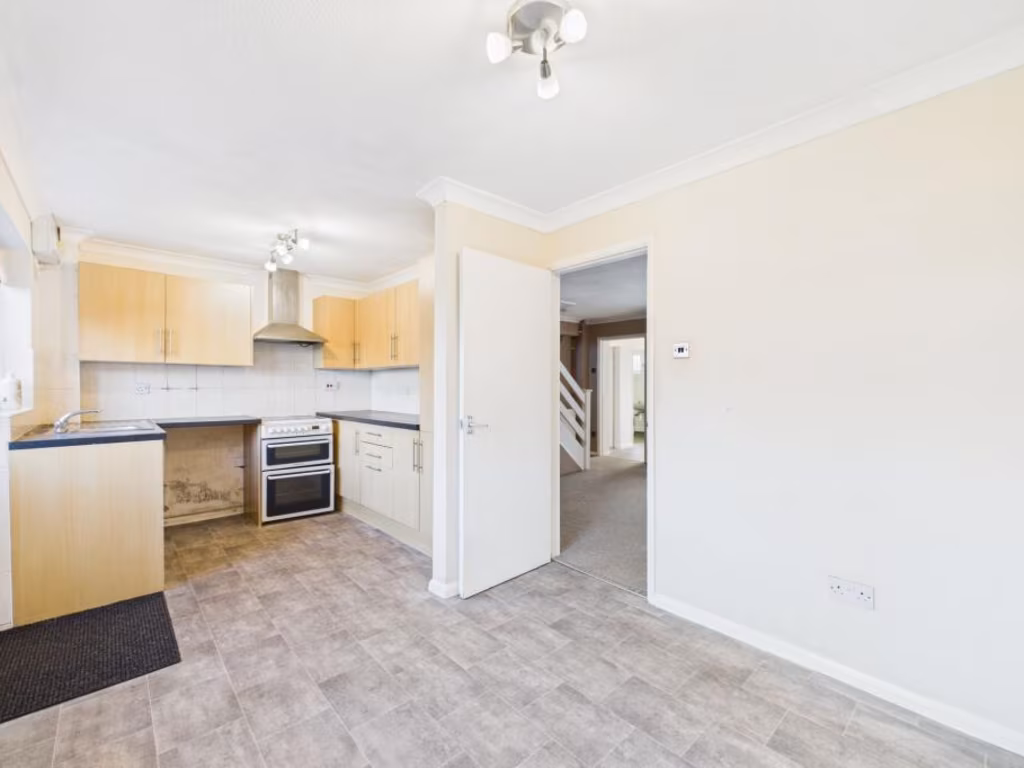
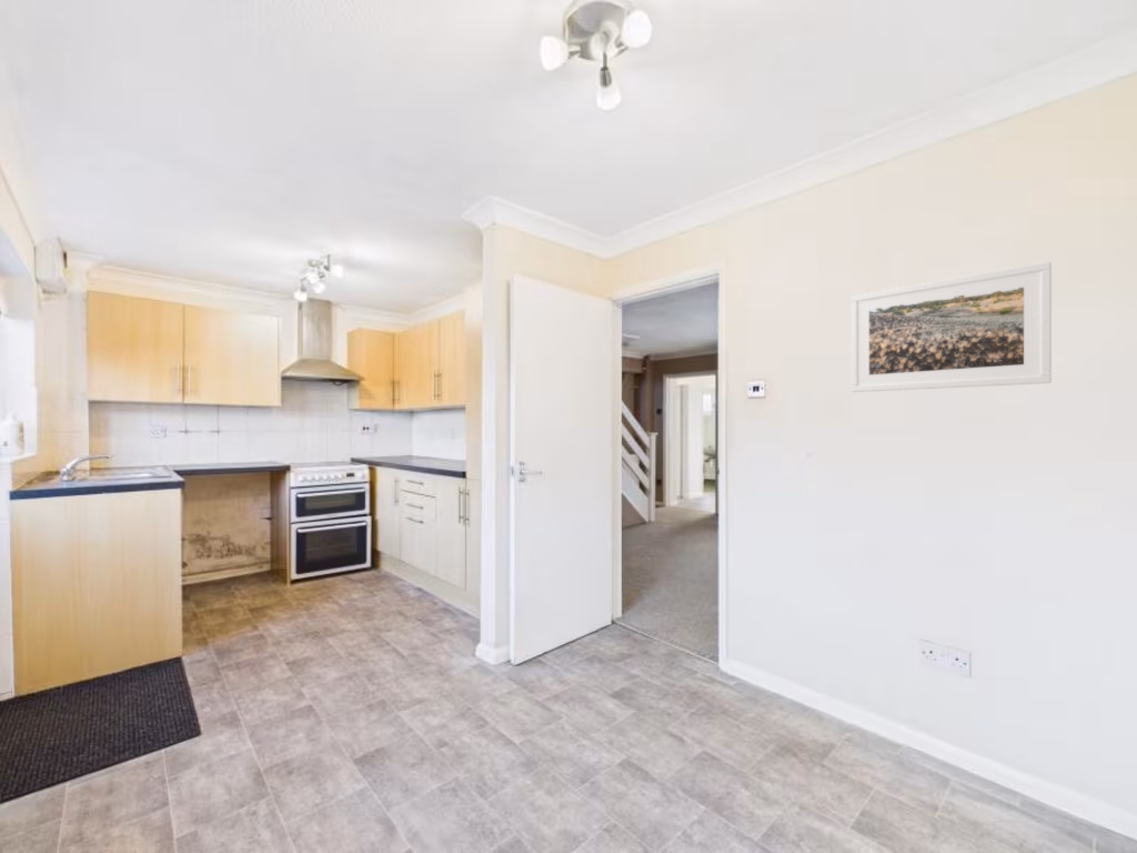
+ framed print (939, 334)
